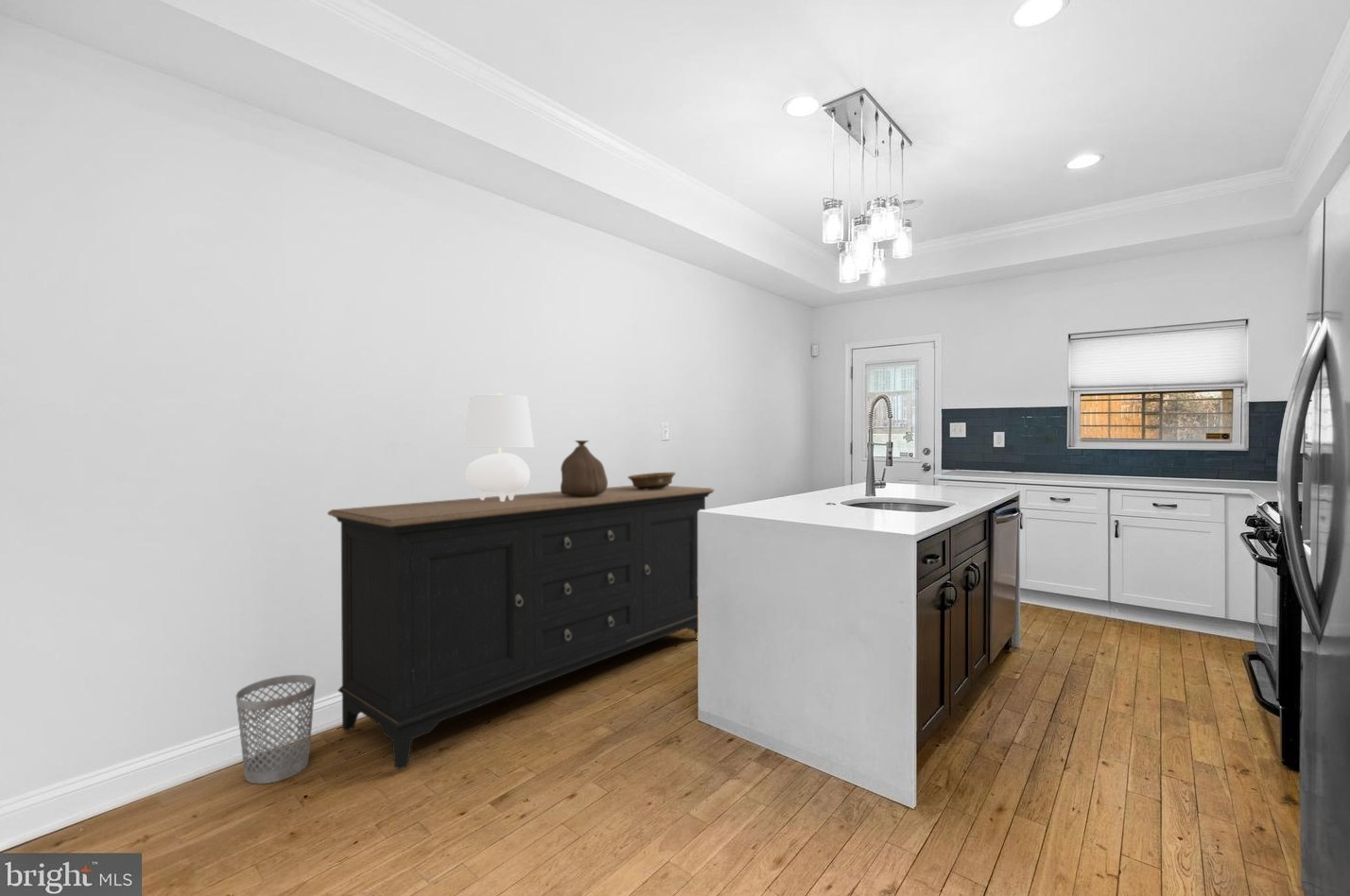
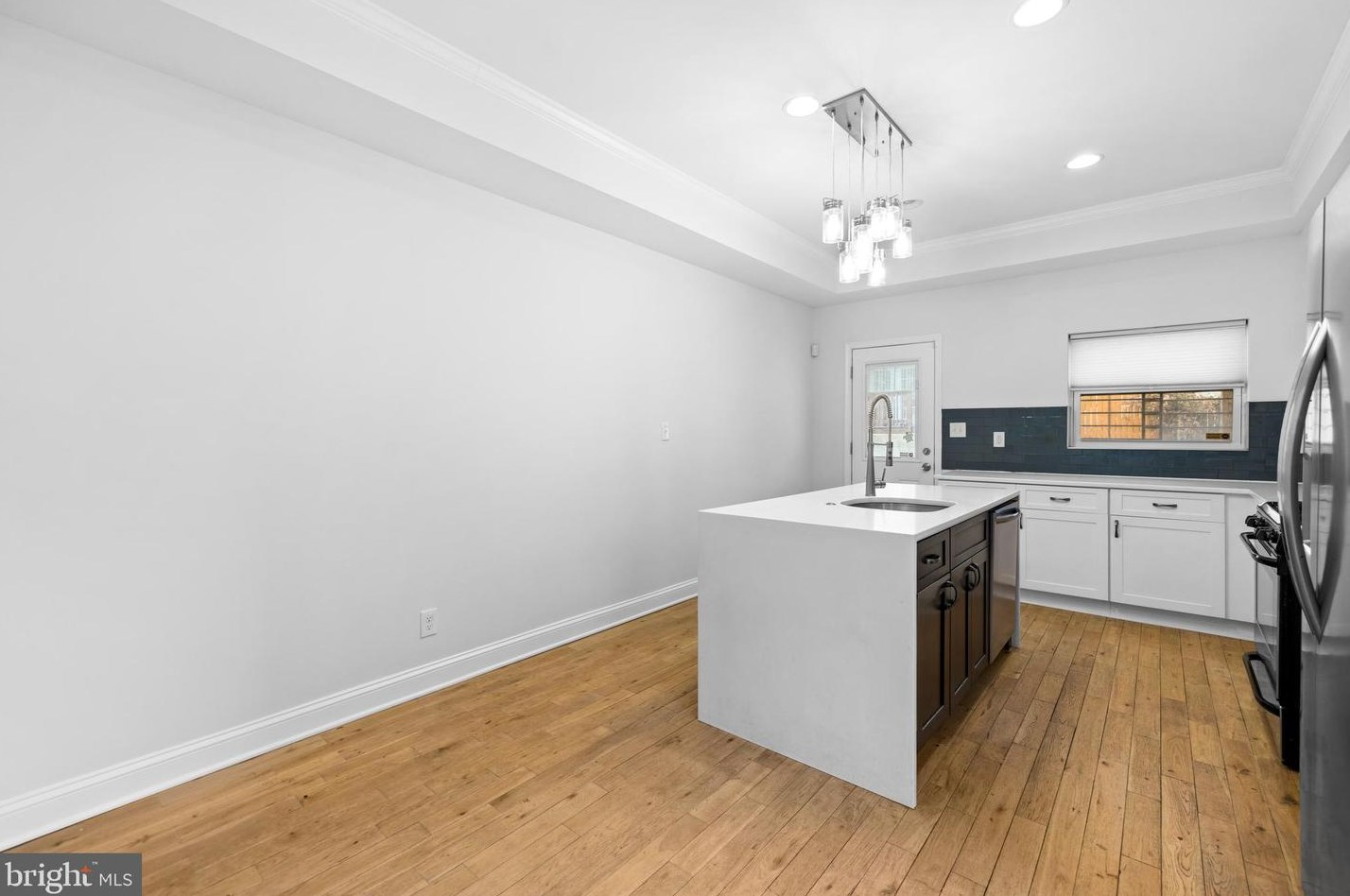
- sideboard (558, 587)
- bag (580, 467)
- table lamp (498, 446)
- wastebasket (276, 729)
- decorative bowl (651, 480)
